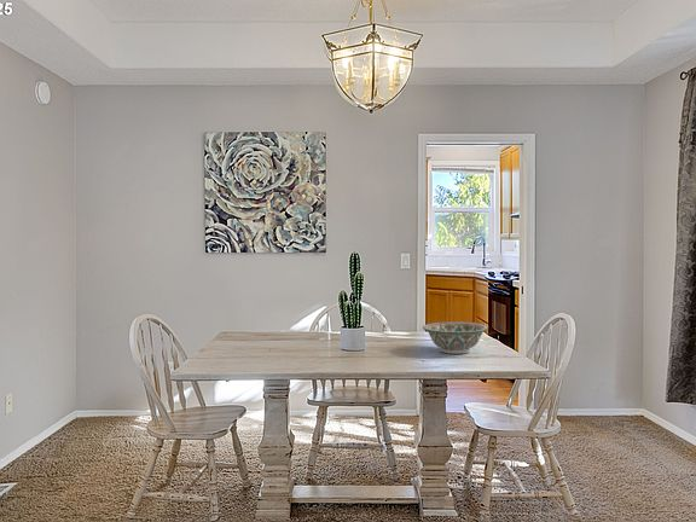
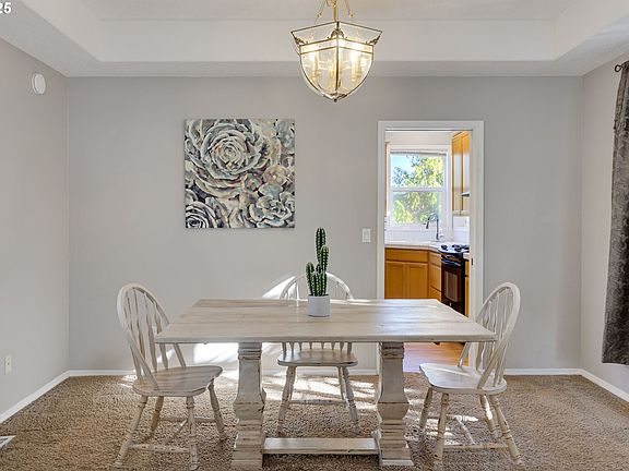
- decorative bowl (454, 338)
